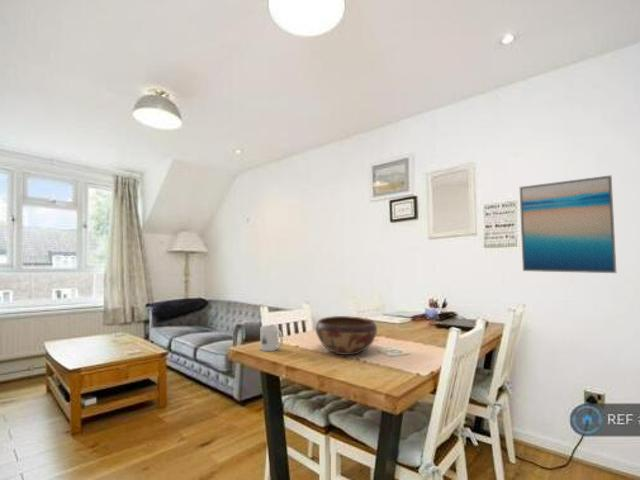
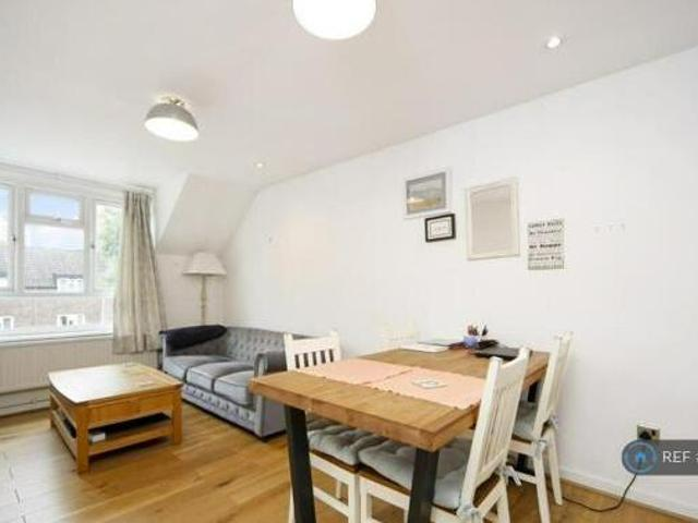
- wall art (564, 226)
- decorative bowl (346, 334)
- mug (272, 338)
